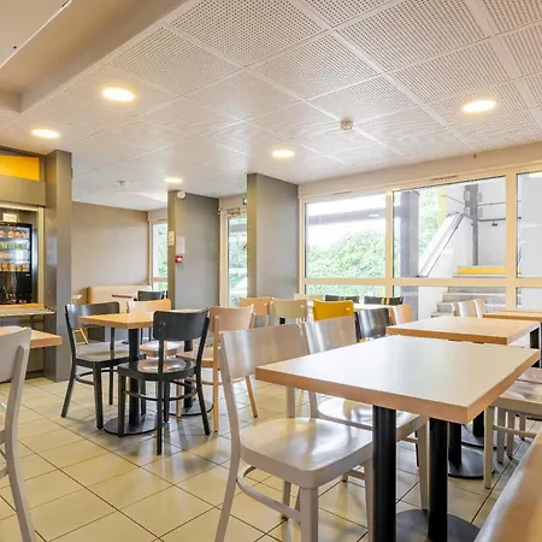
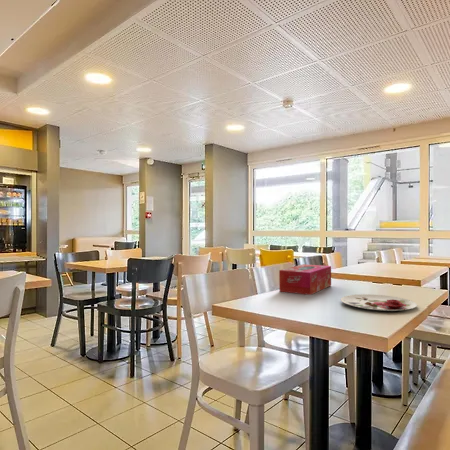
+ plate (377, 301)
+ tissue box (306, 278)
